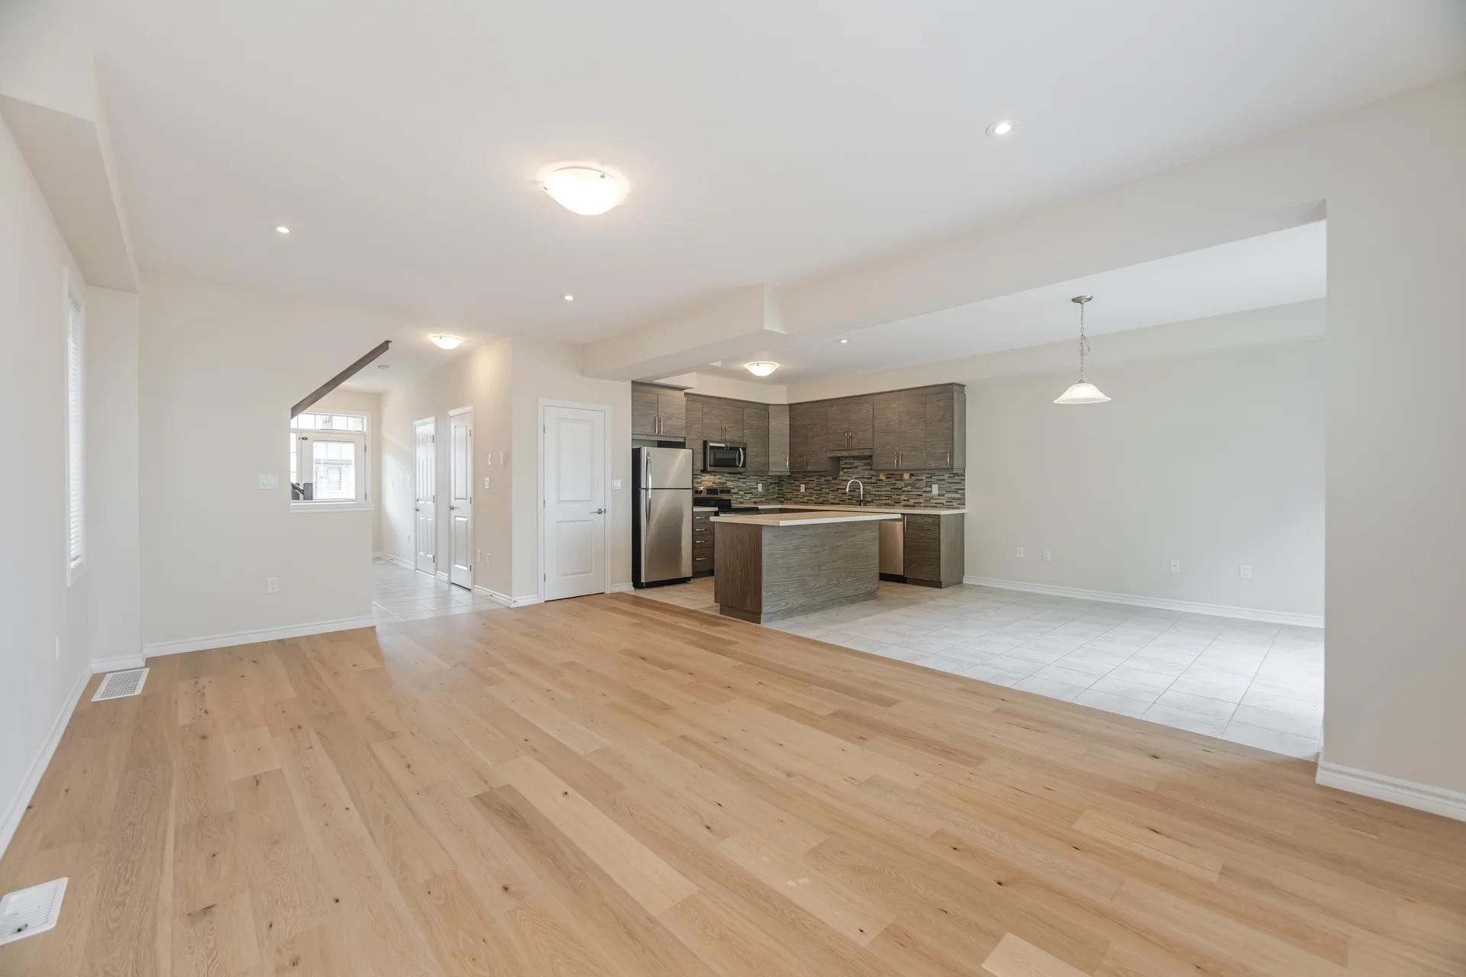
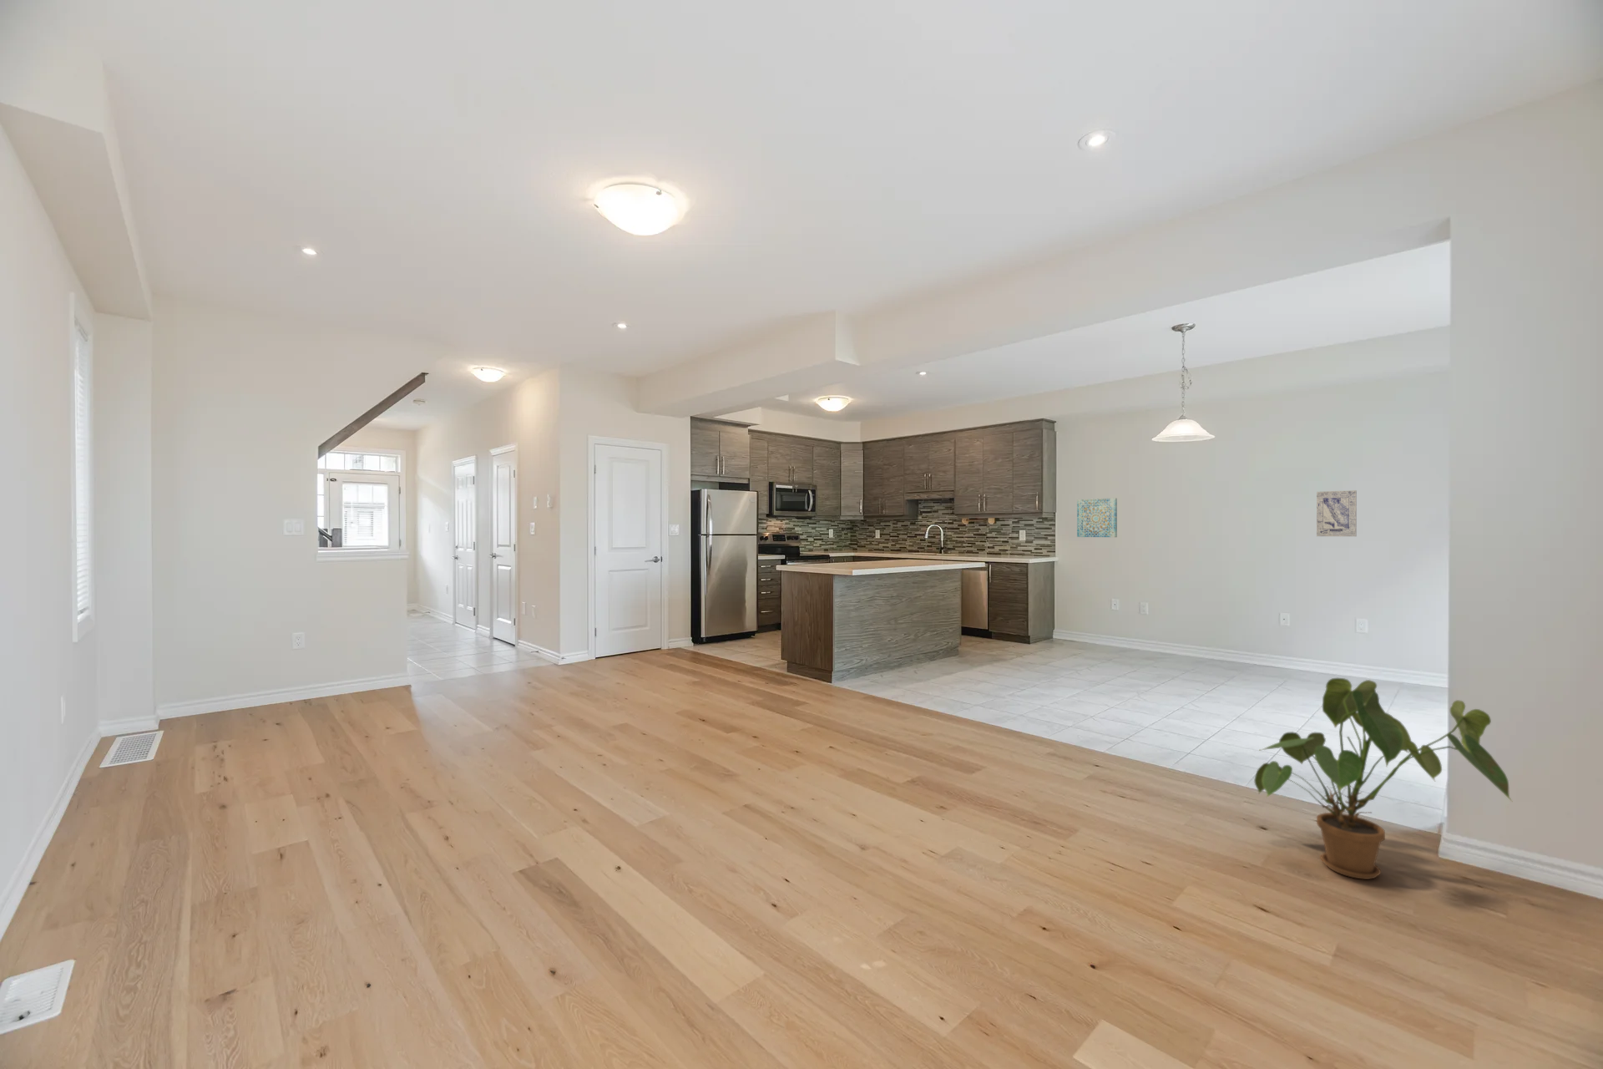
+ wall art (1096, 518)
+ house plant (1370, 774)
+ wall art (1336, 513)
